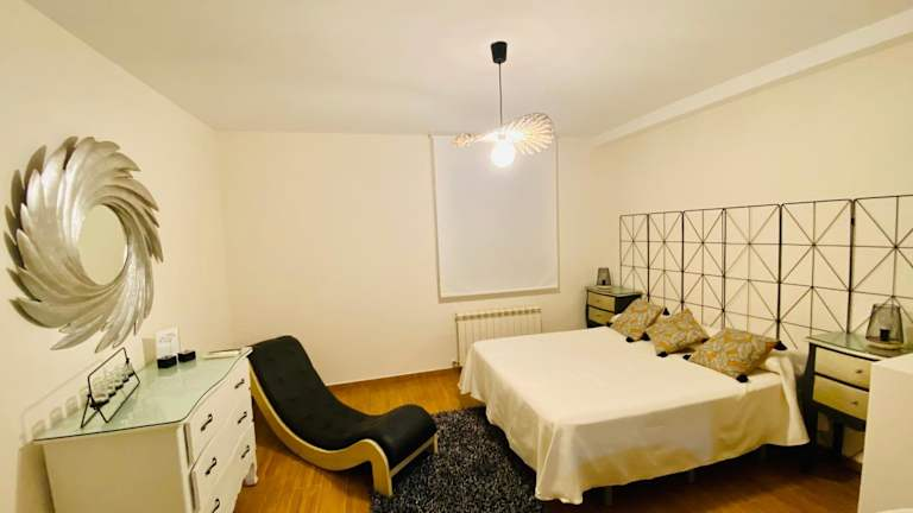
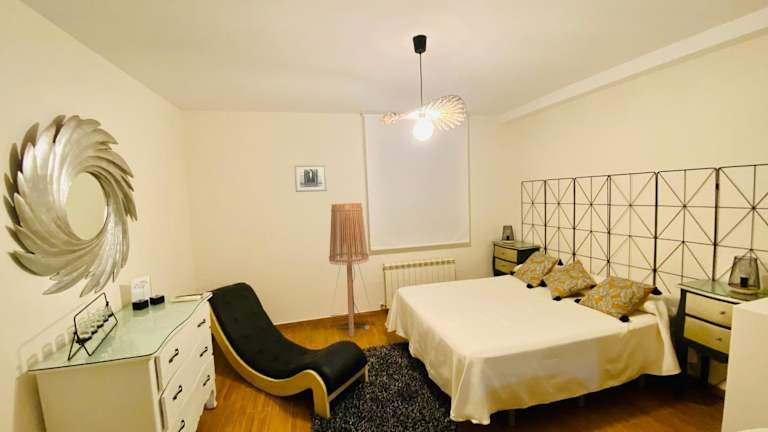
+ floor lamp (349, 266)
+ wall art (310, 178)
